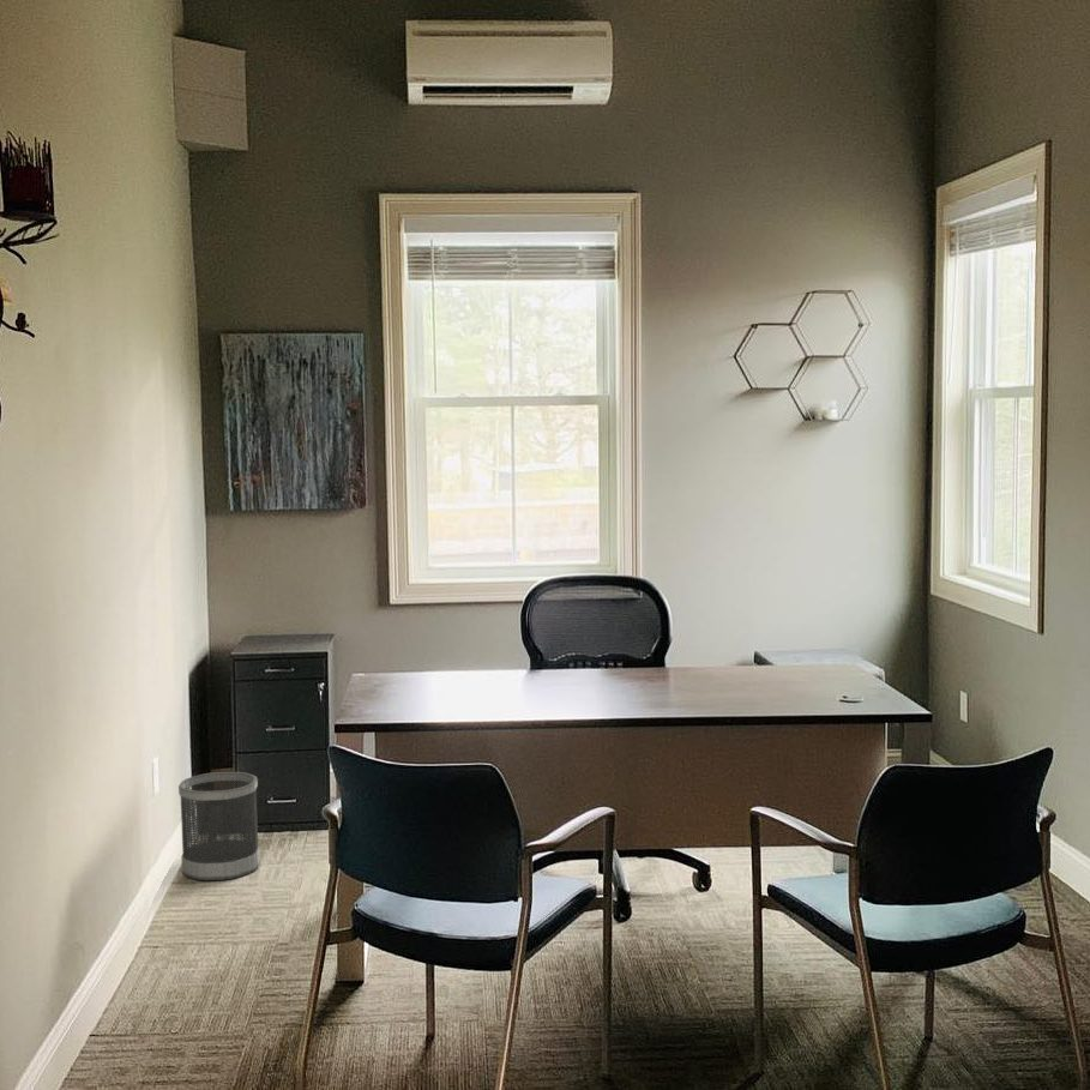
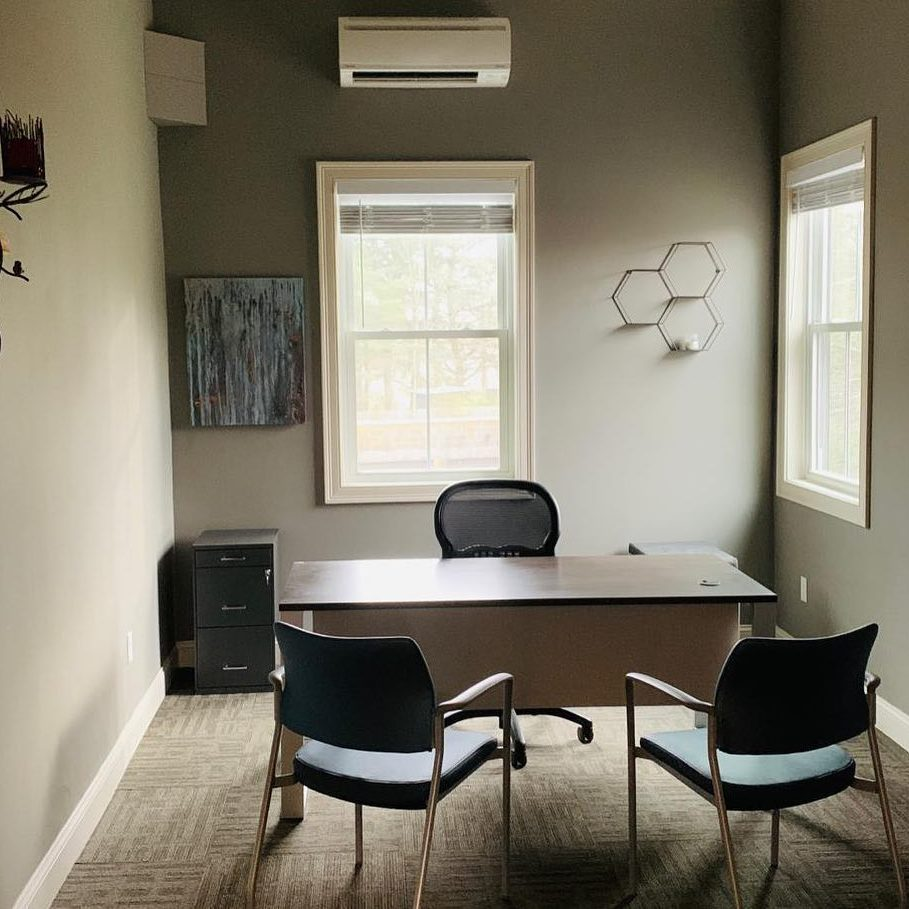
- wastebasket (219, 824)
